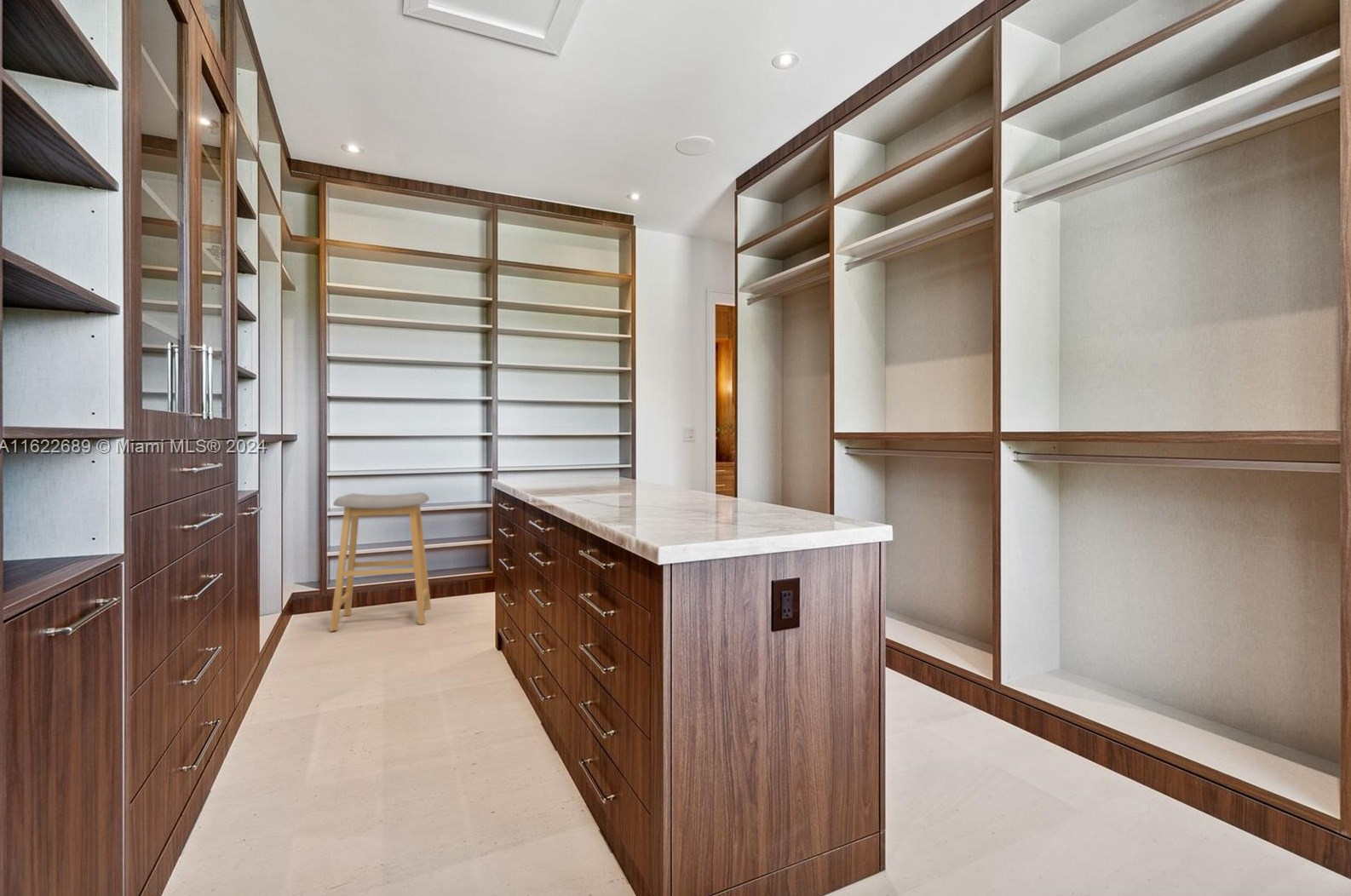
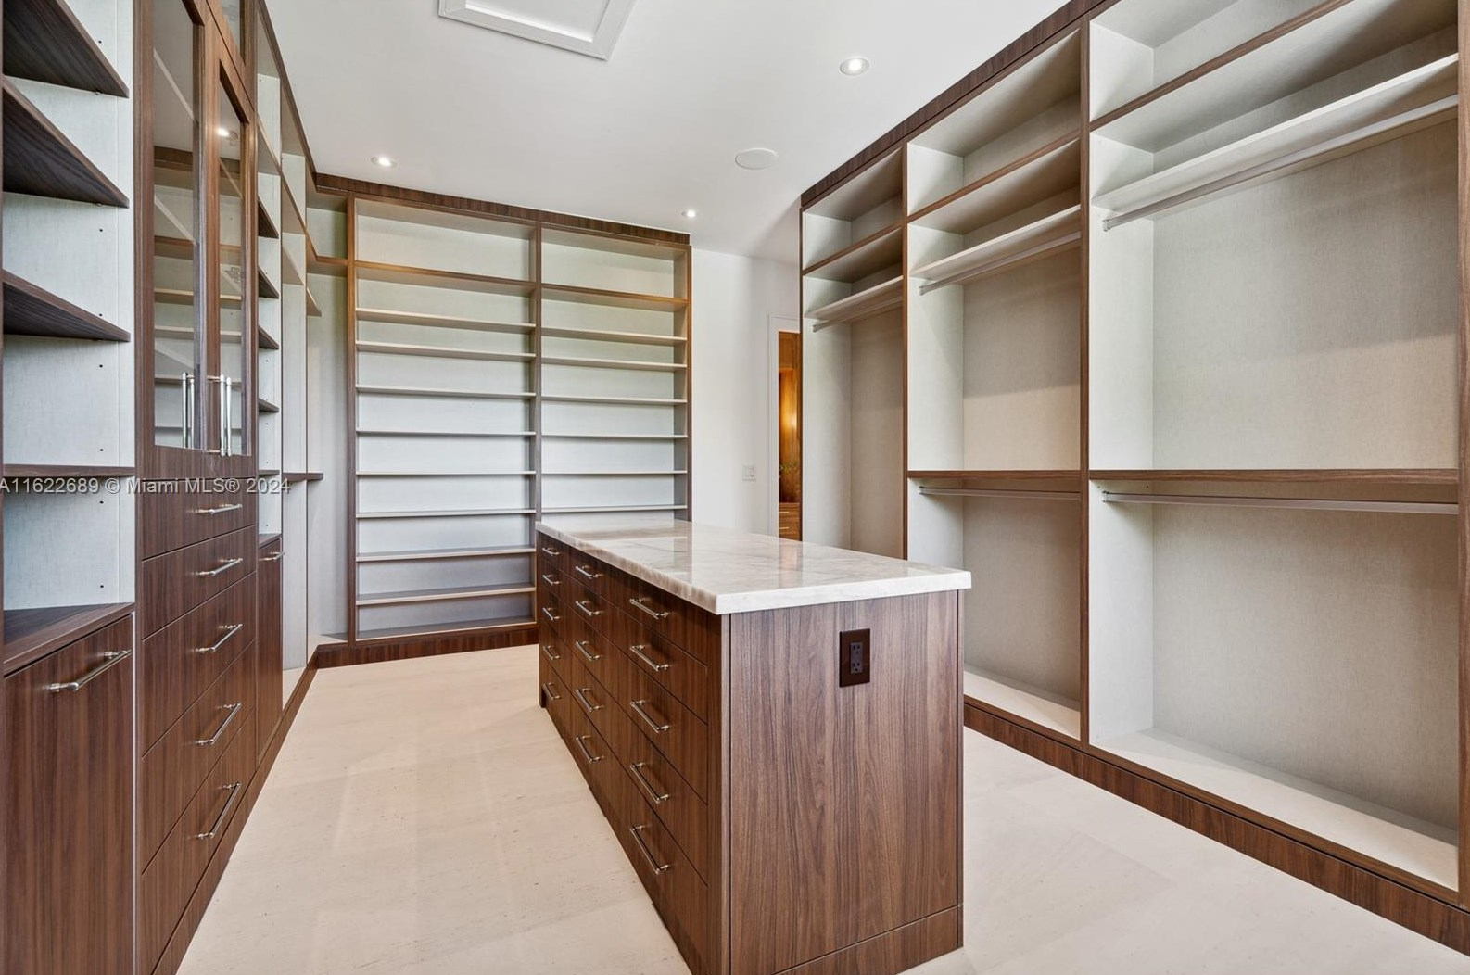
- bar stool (383, 560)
